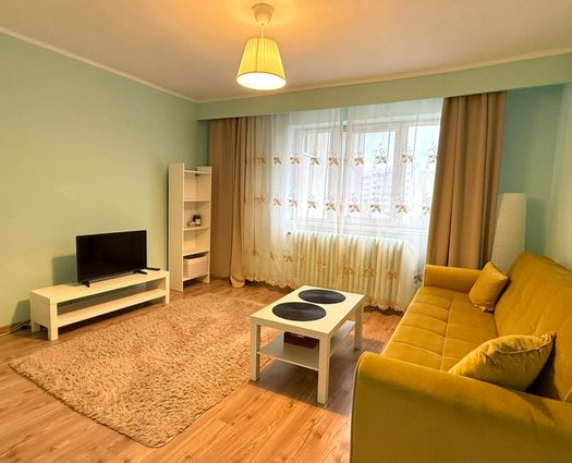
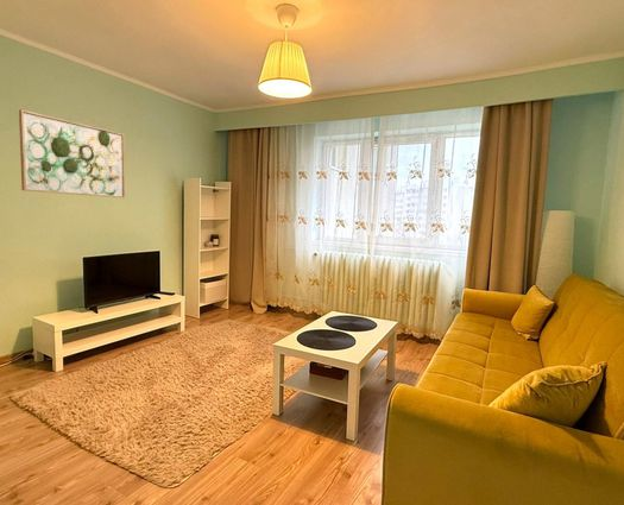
+ wall art (78, 159)
